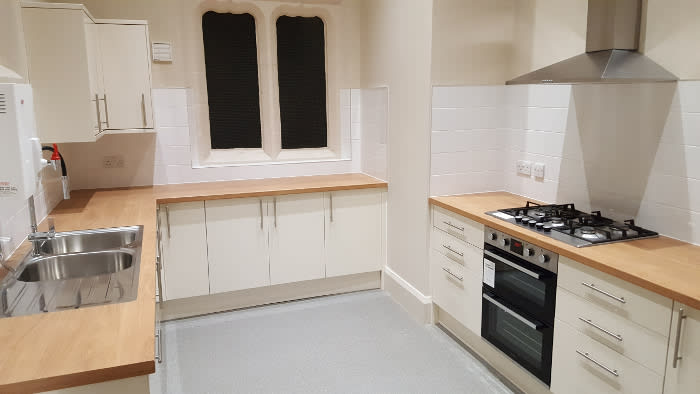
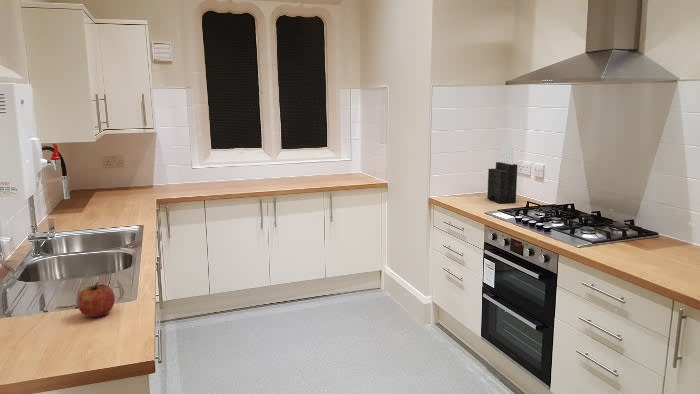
+ fruit (96, 298)
+ knife block (500, 172)
